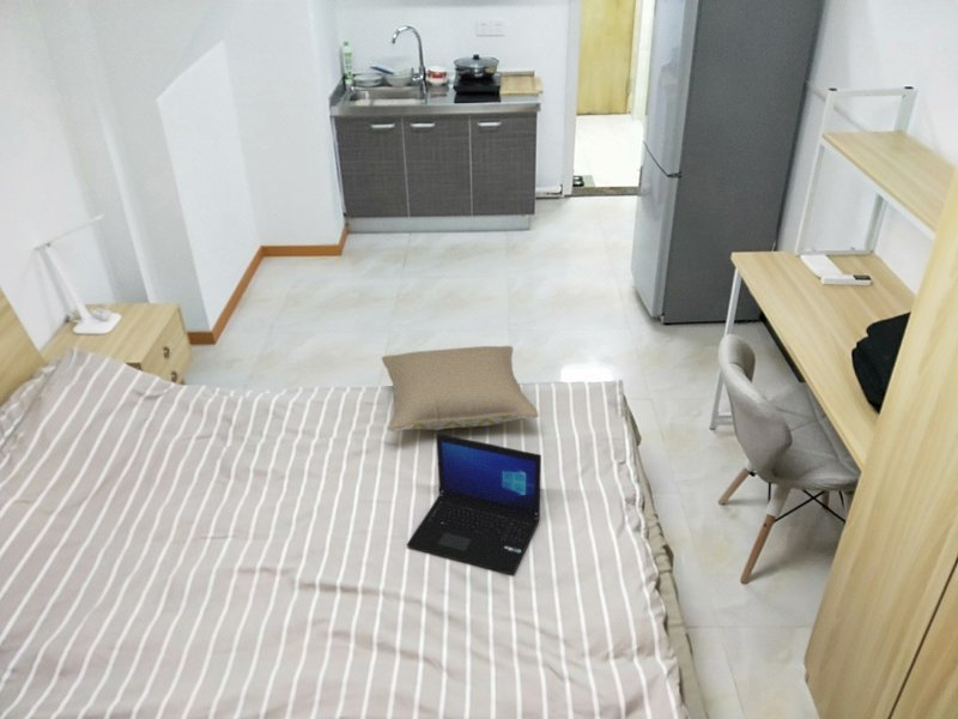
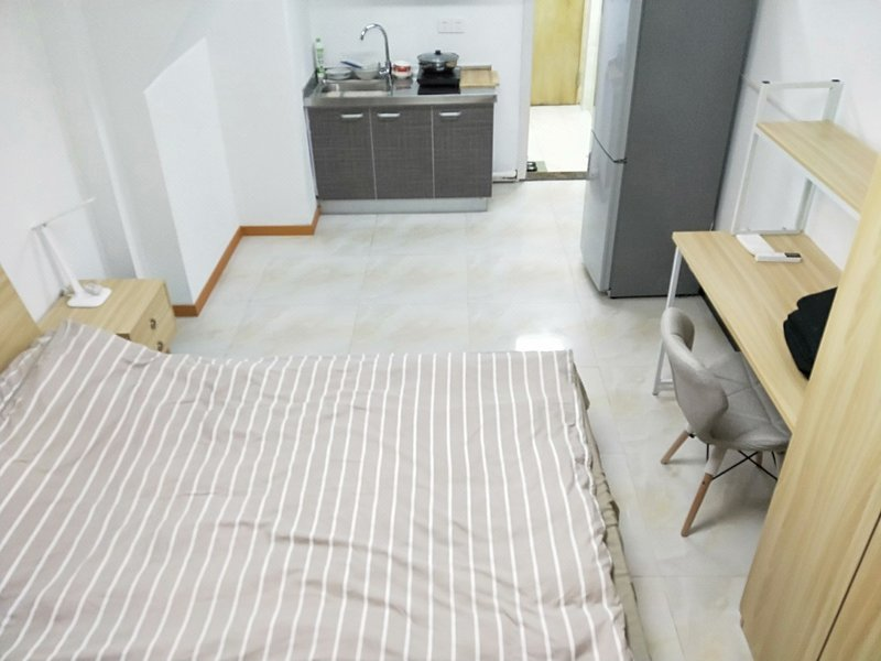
- laptop (473, 501)
- pillow (454, 385)
